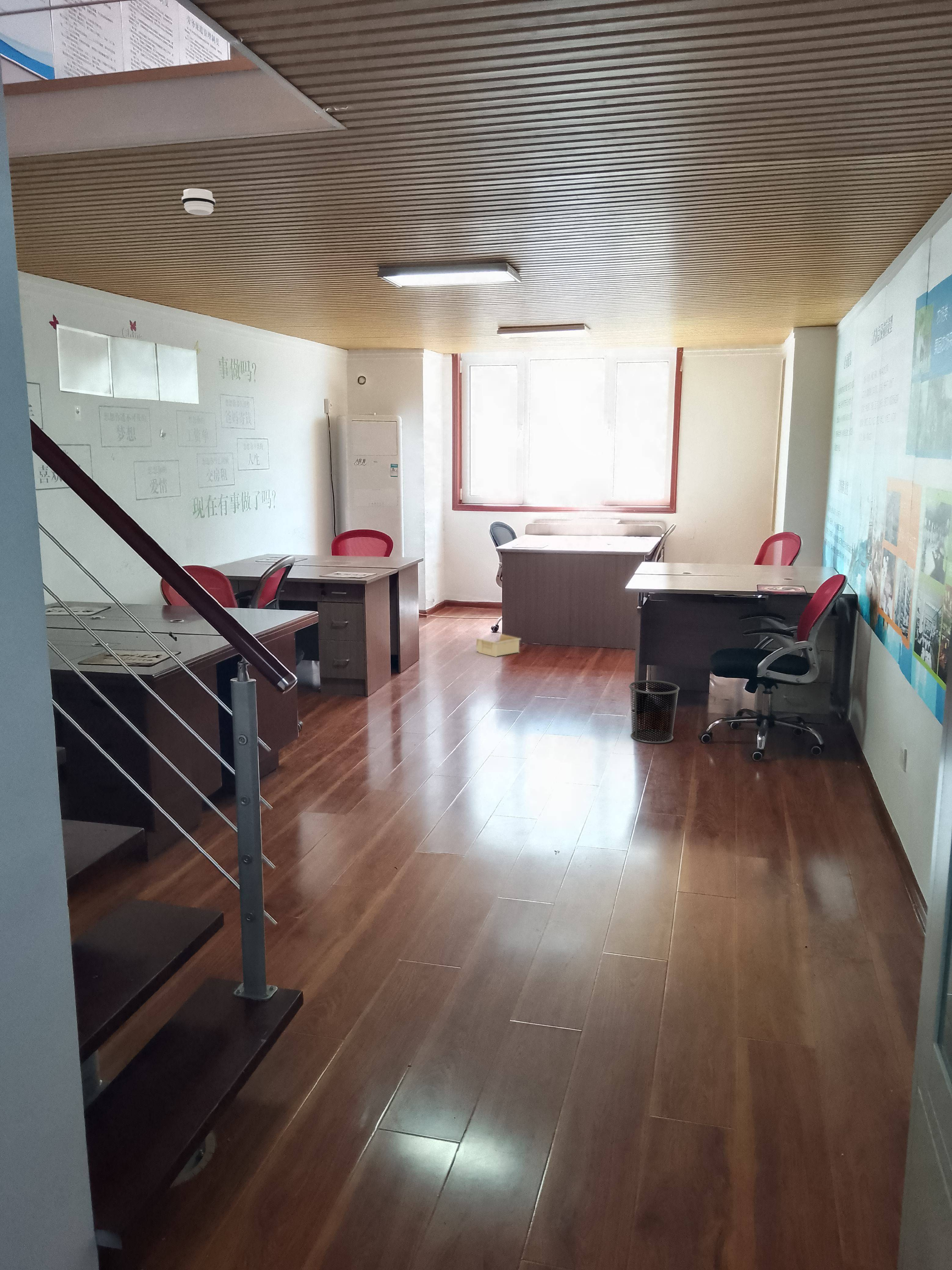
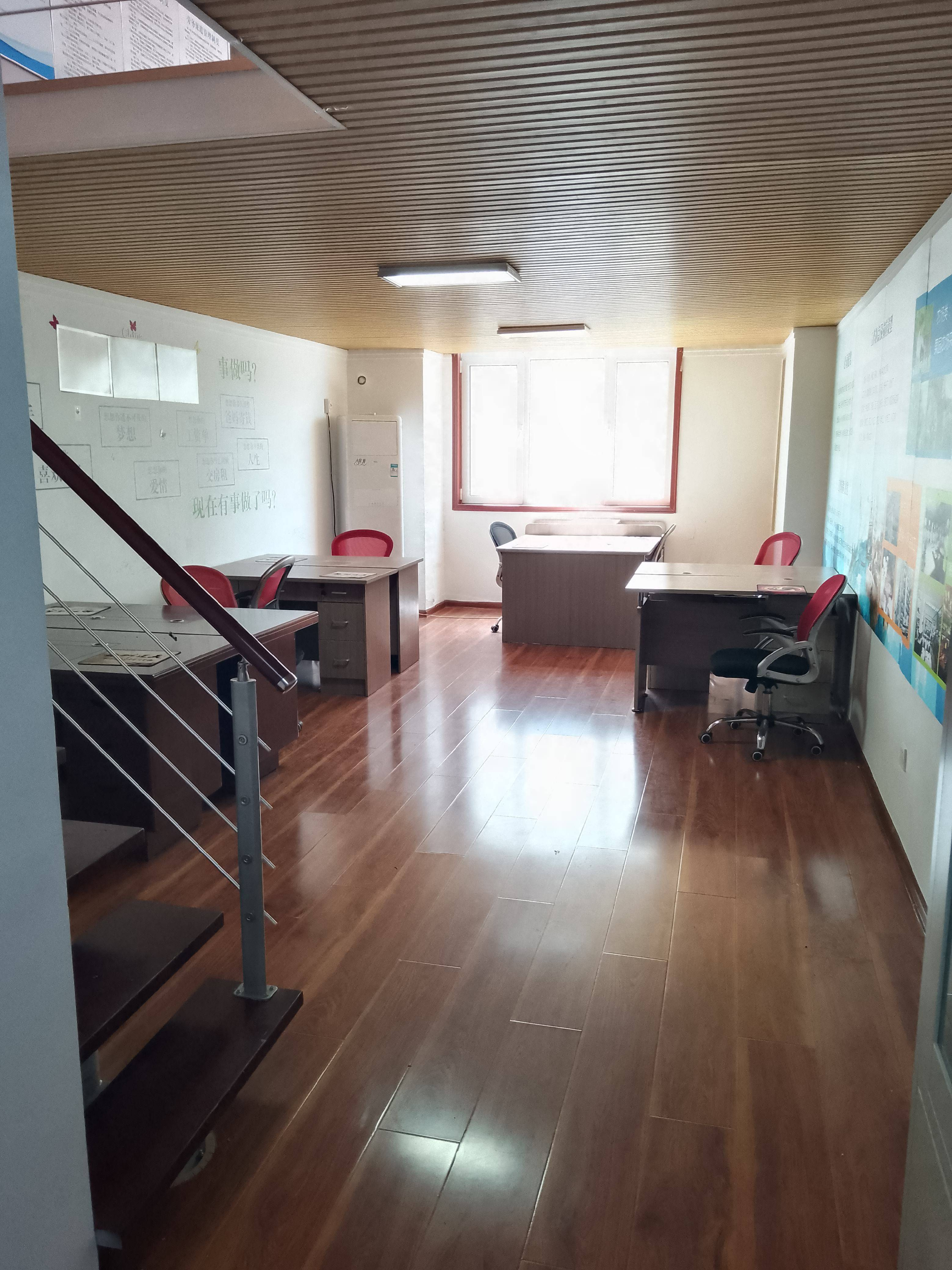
- waste bin (653, 712)
- storage bin (498, 645)
- smoke detector (198, 202)
